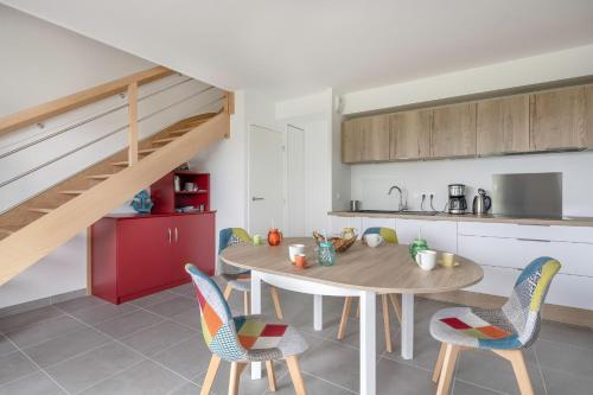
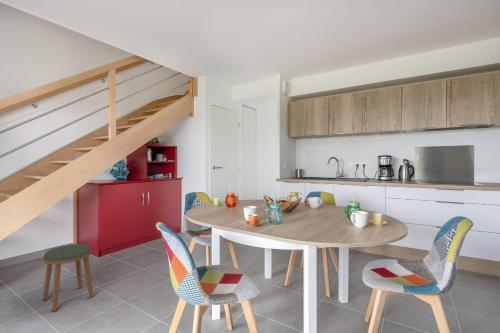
+ stool (60, 272)
